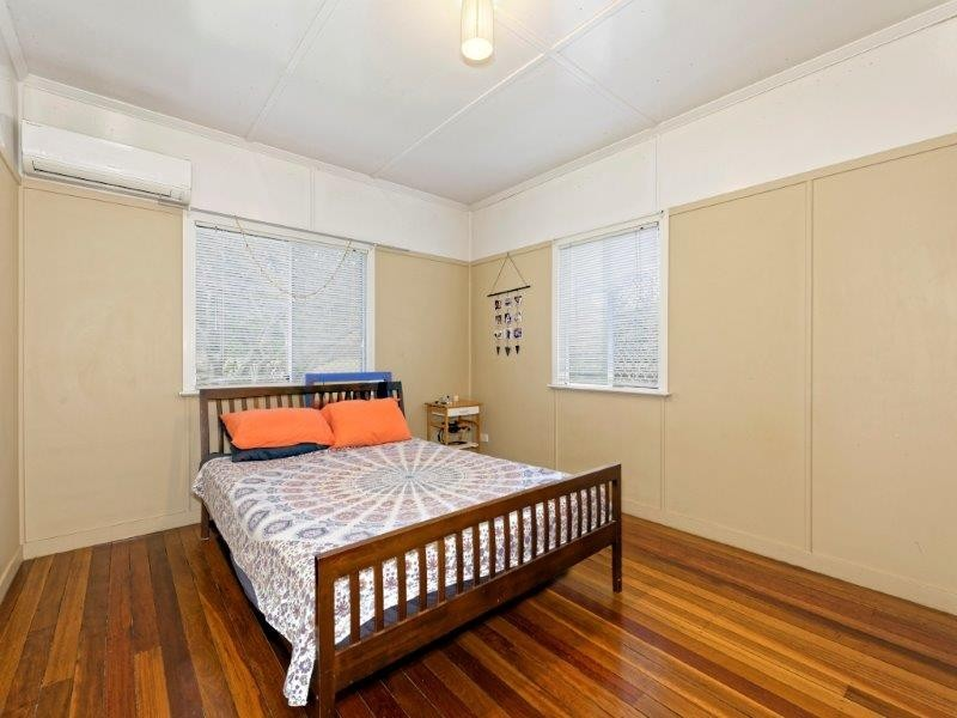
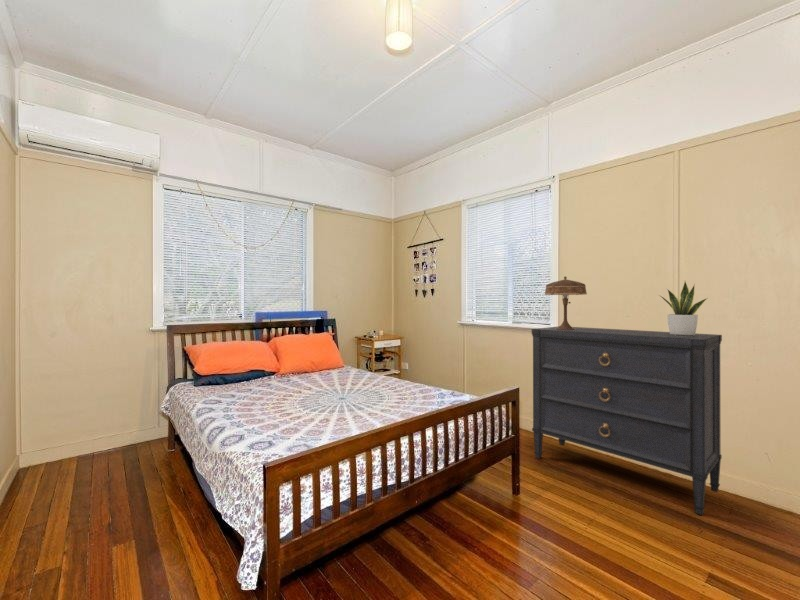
+ potted plant (681, 307)
+ table lamp (565, 302)
+ dresser (617, 402)
